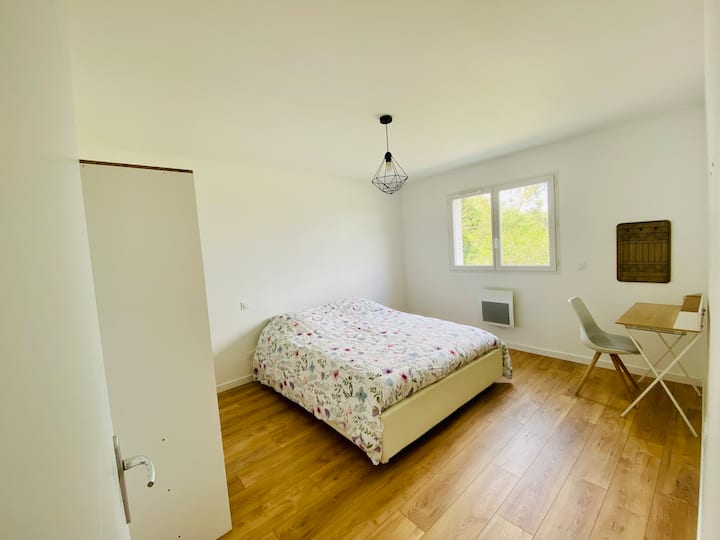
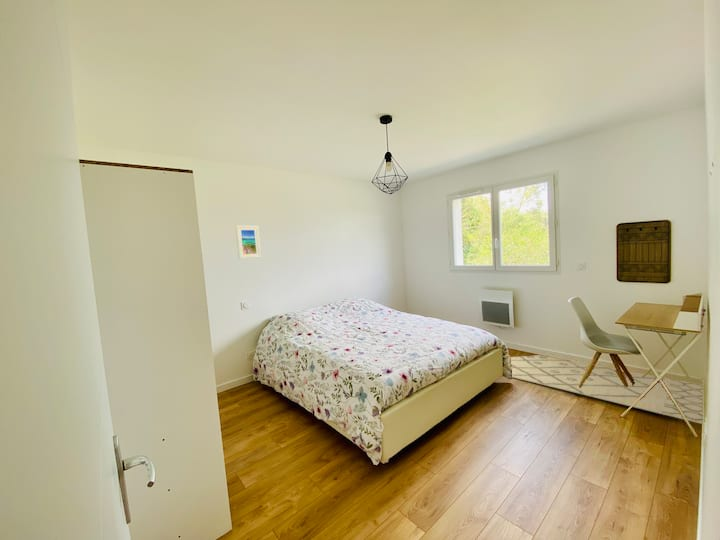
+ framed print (248, 242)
+ rug (552, 370)
